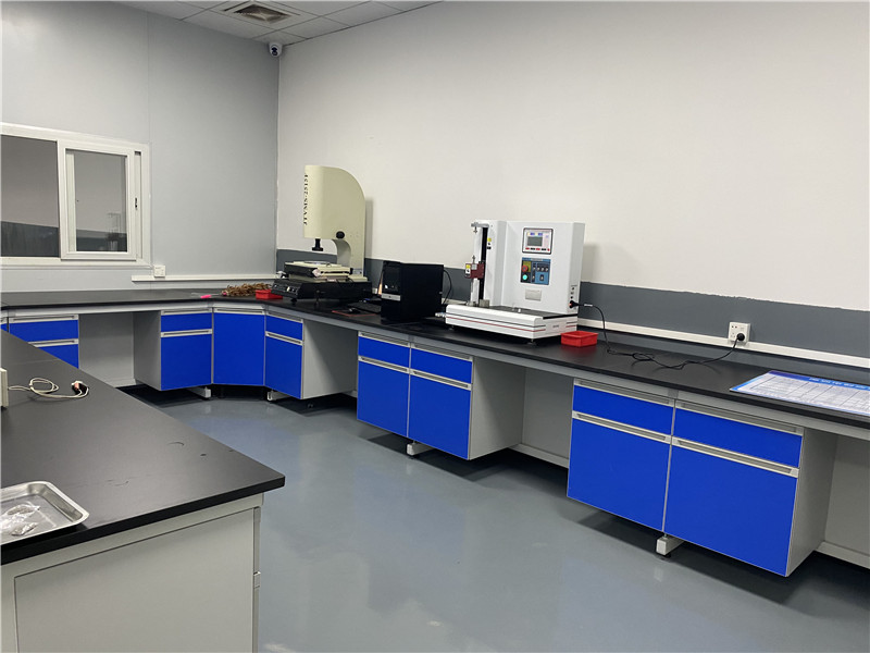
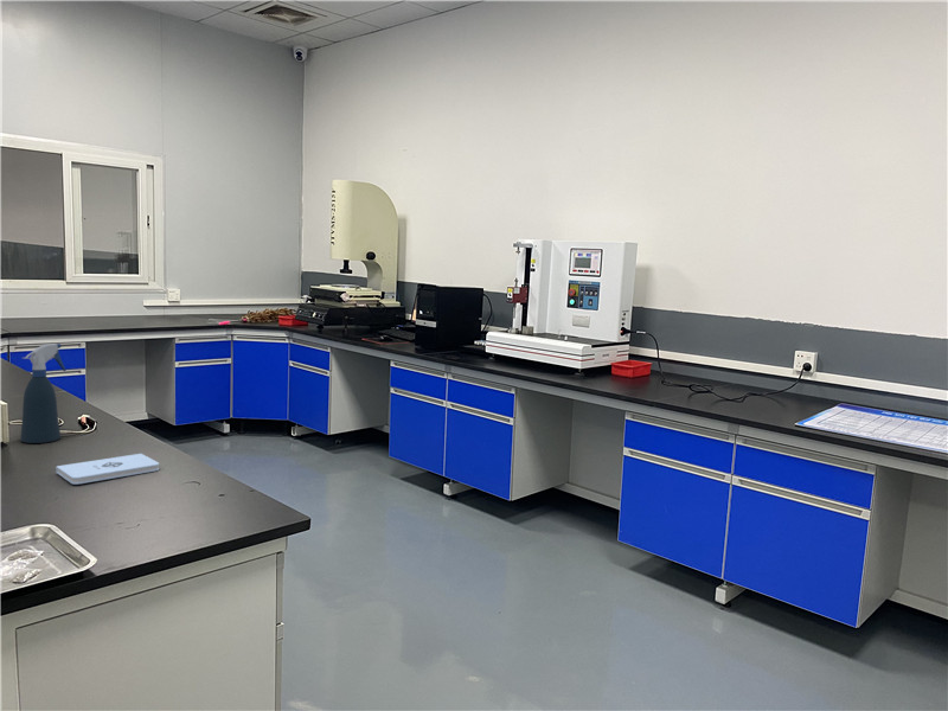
+ notepad (109, 468)
+ spray bottle (40, 391)
